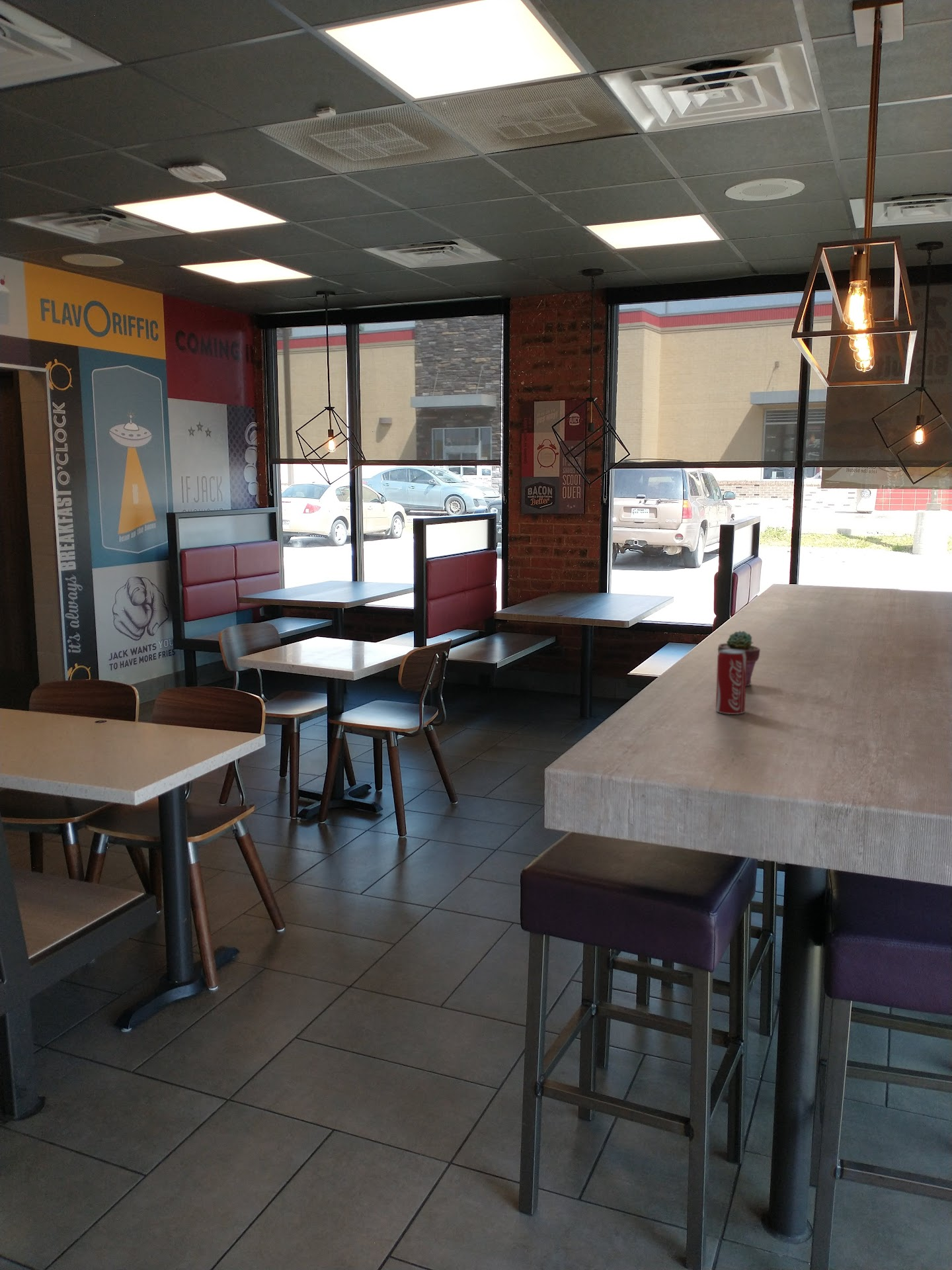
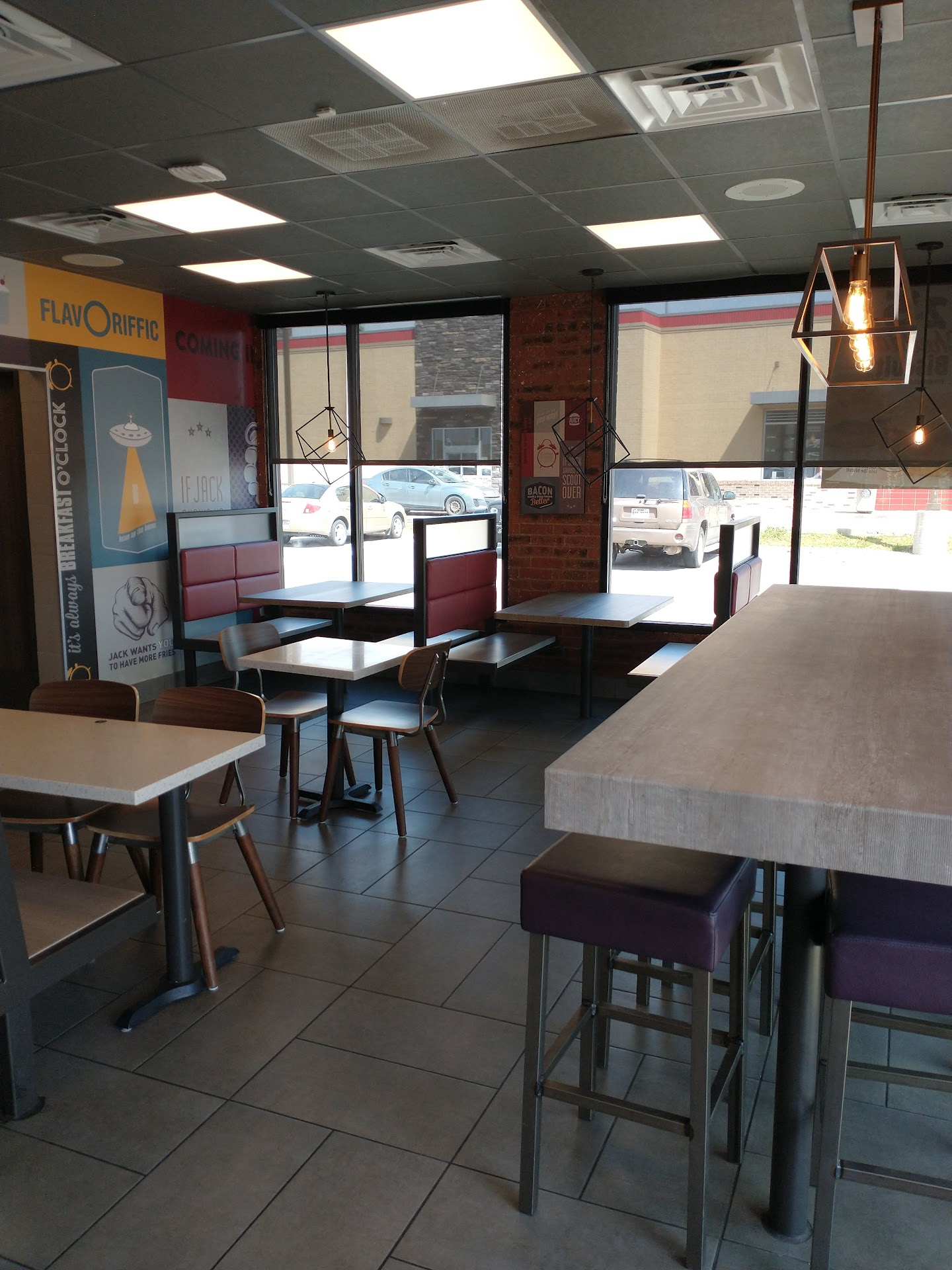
- beverage can (731, 681)
- potted succulent (740, 650)
